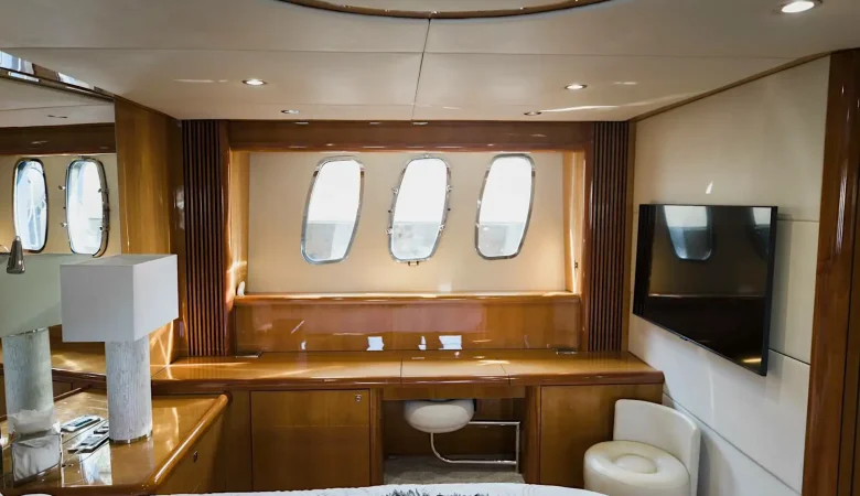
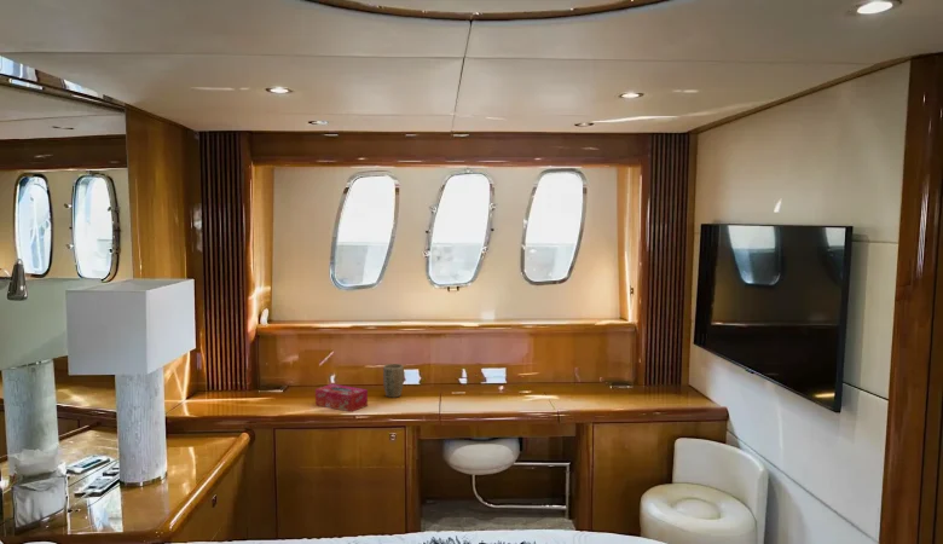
+ tissue box (341, 397)
+ plant pot (393, 380)
